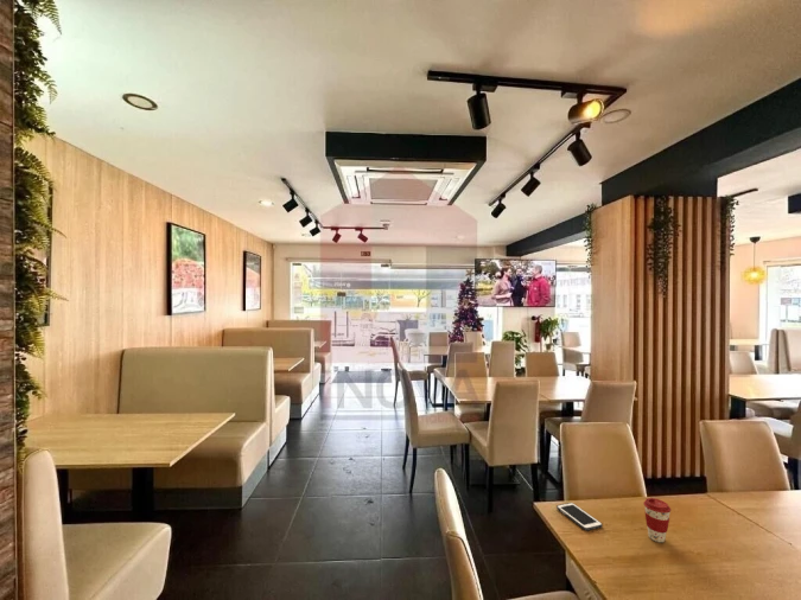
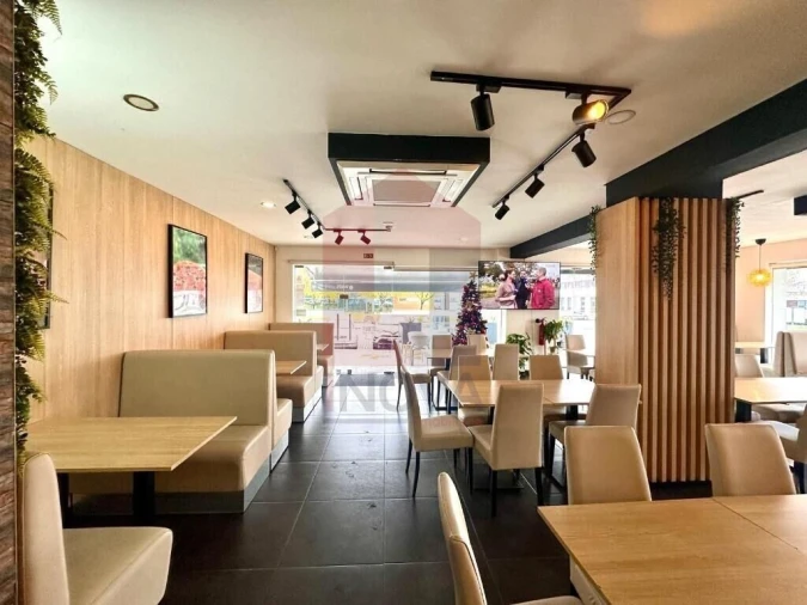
- cell phone (578, 516)
- coffee cup (656, 519)
